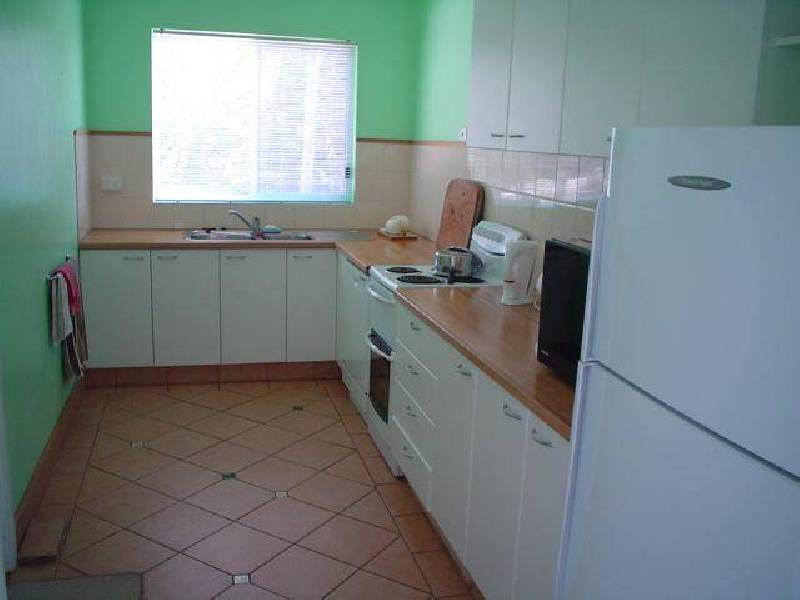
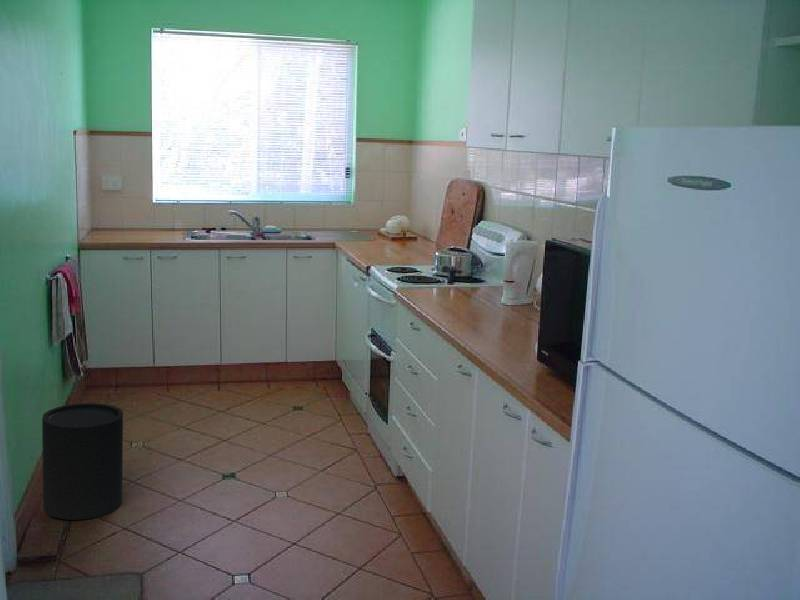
+ trash can (83, 459)
